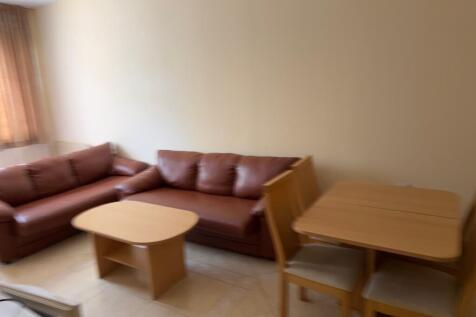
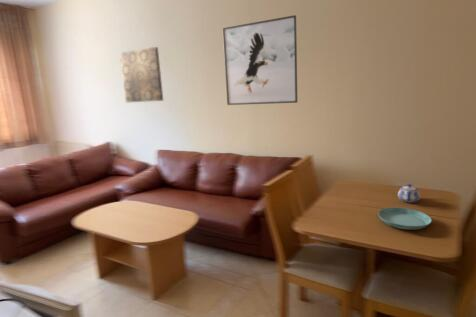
+ saucer (403, 218)
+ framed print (258, 64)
+ wall art (141, 76)
+ teapot (409, 191)
